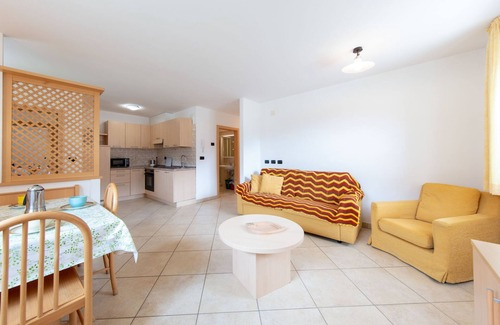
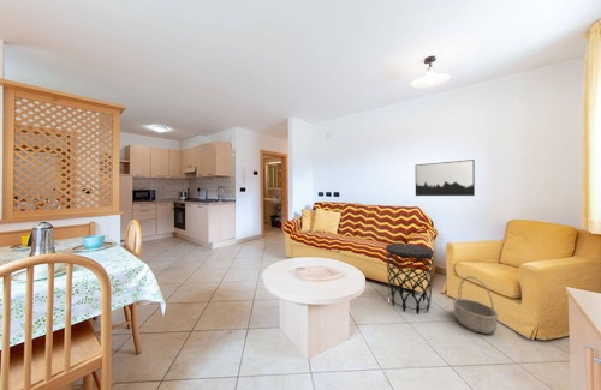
+ side table (409, 276)
+ basket (474, 301)
+ wall art (442, 179)
